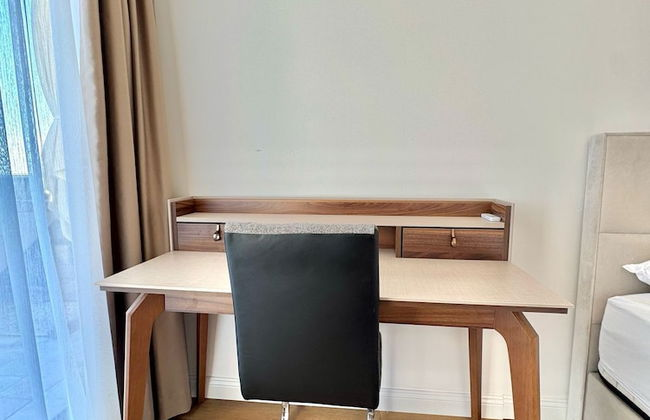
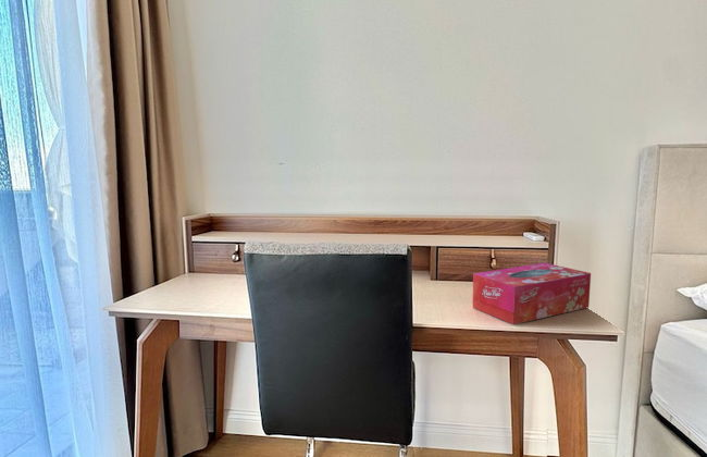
+ tissue box (531, 289)
